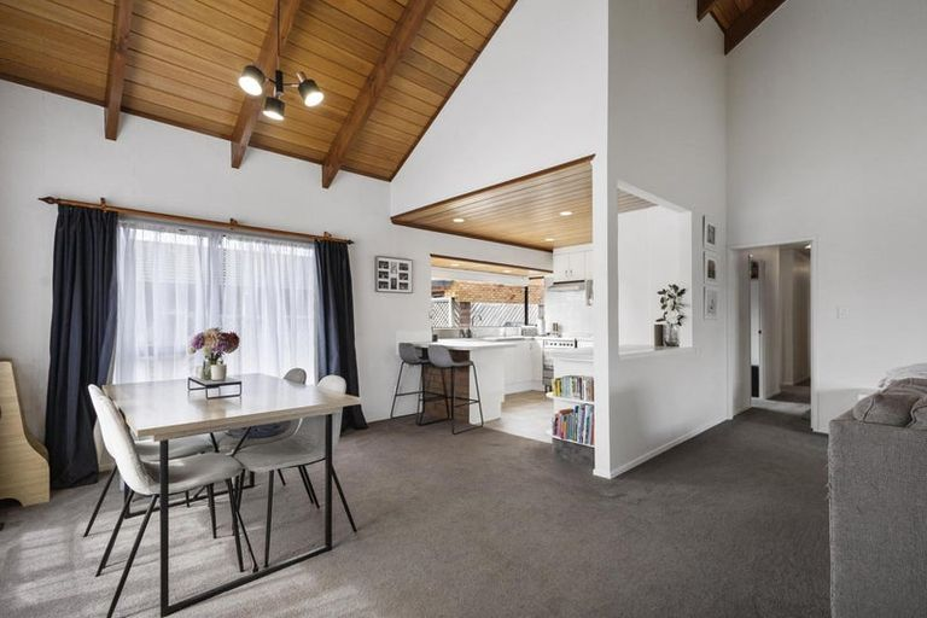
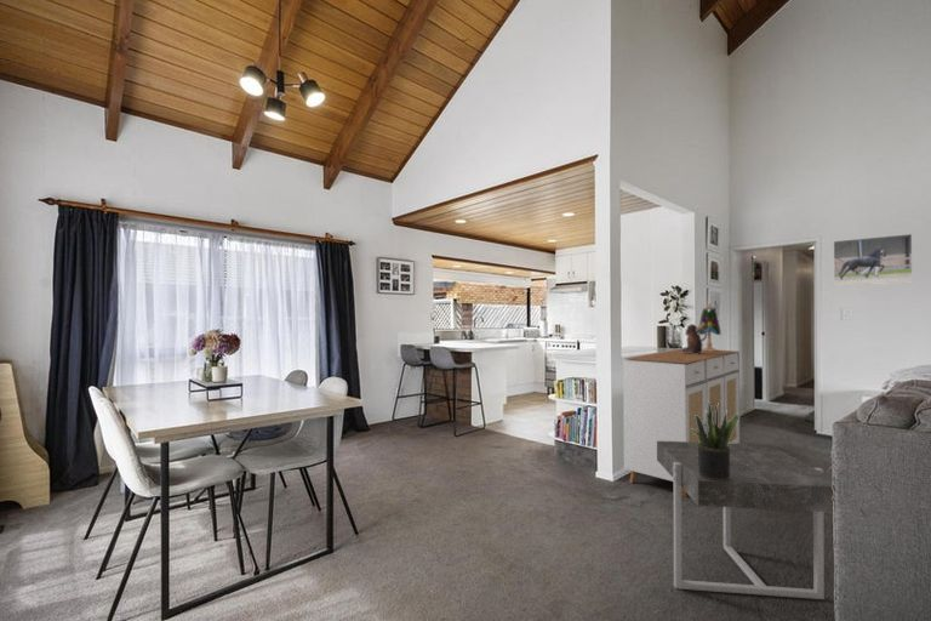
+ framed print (870, 261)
+ table lamp (709, 326)
+ side table (730, 519)
+ sideboard (687, 411)
+ potted plant (716, 437)
+ ceramic vessel (693, 337)
